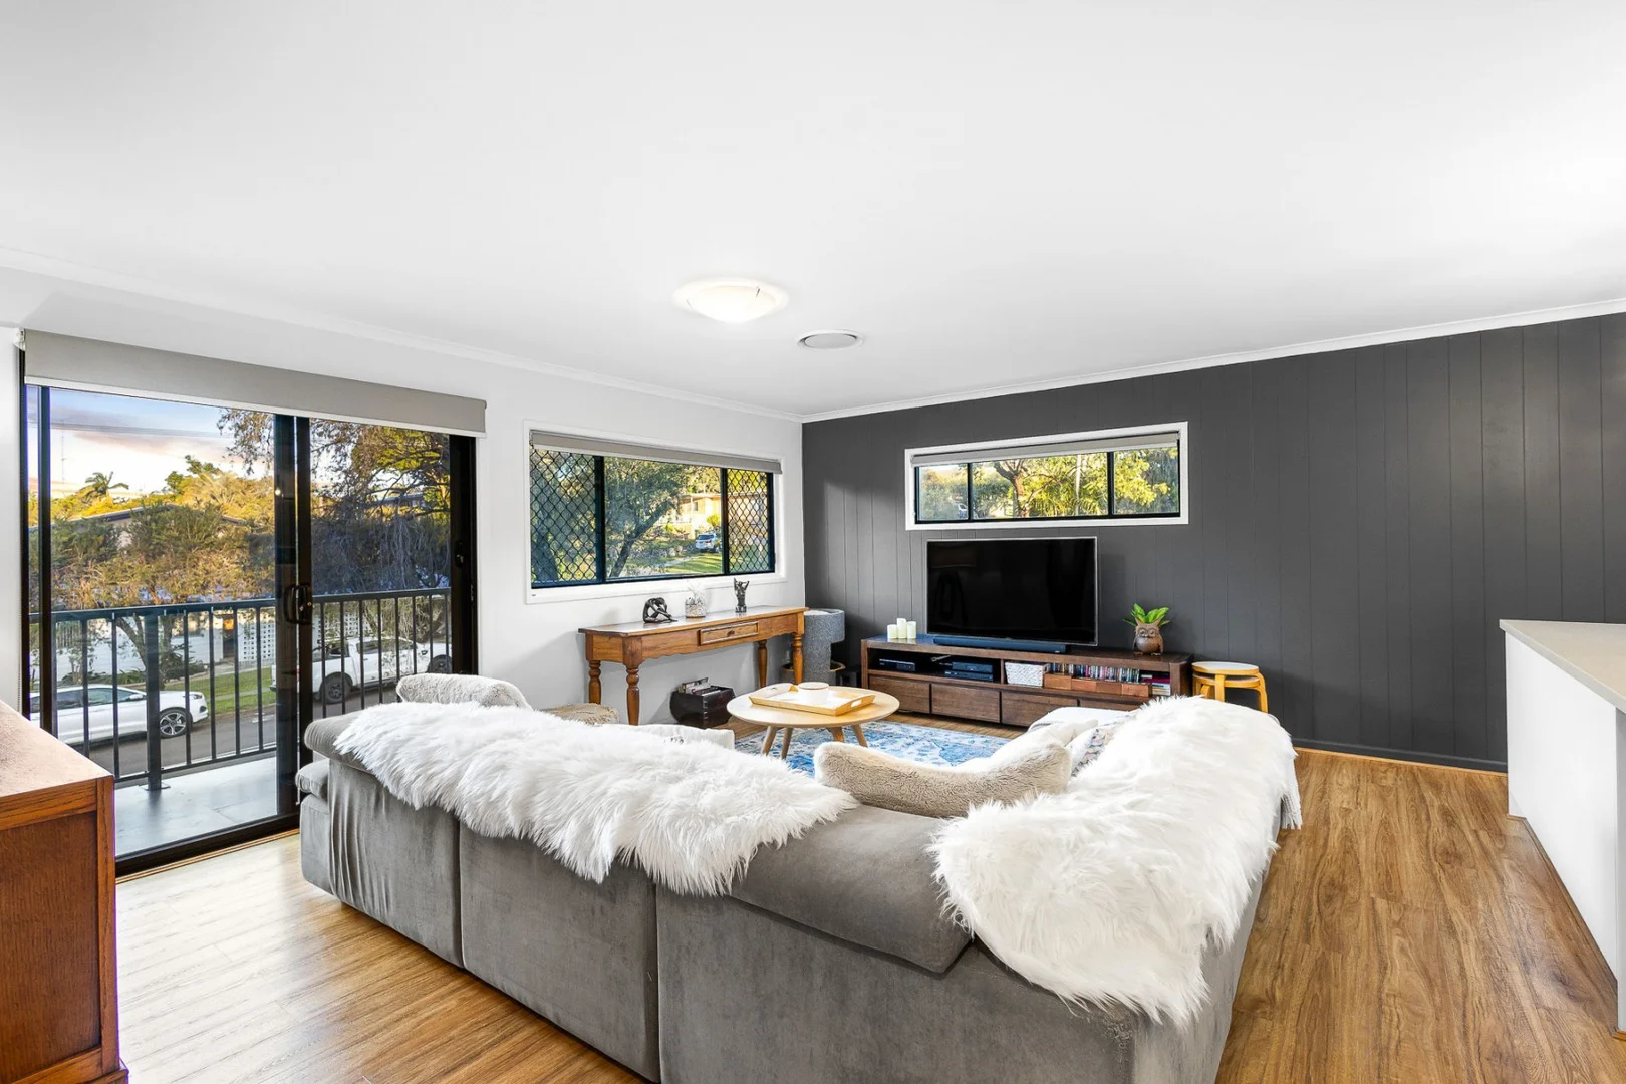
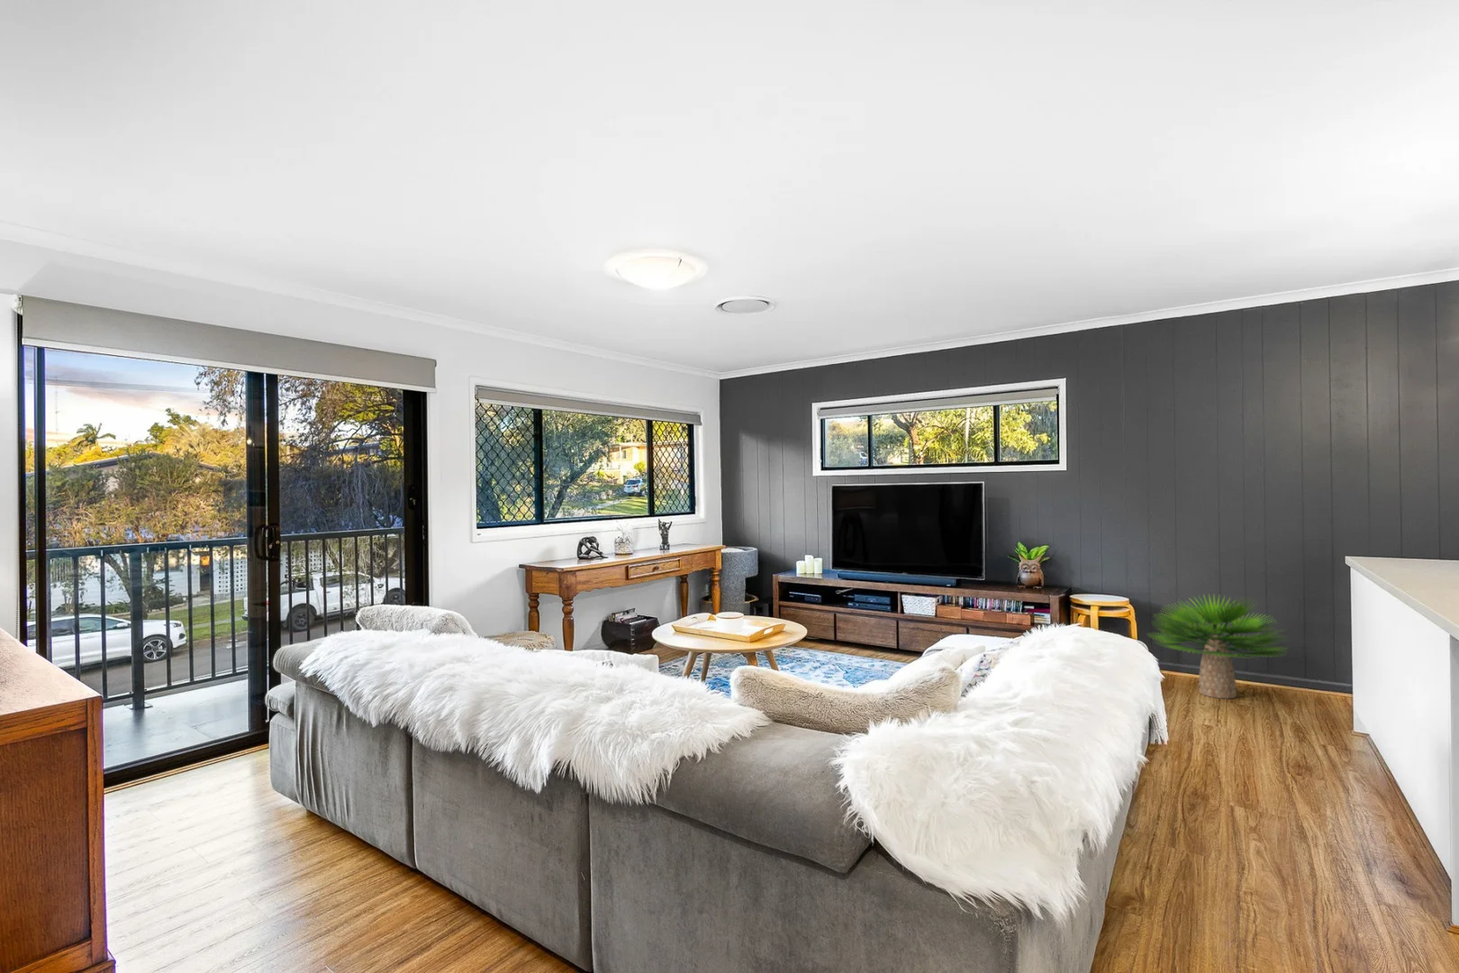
+ potted plant (1215, 643)
